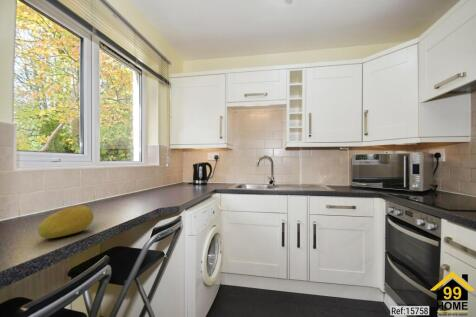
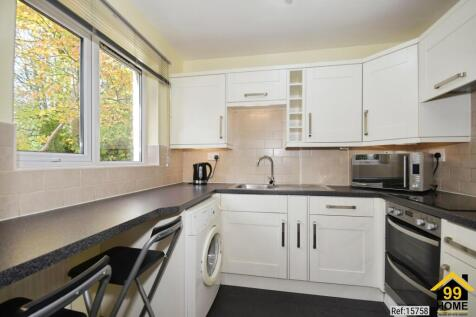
- fruit (66, 221)
